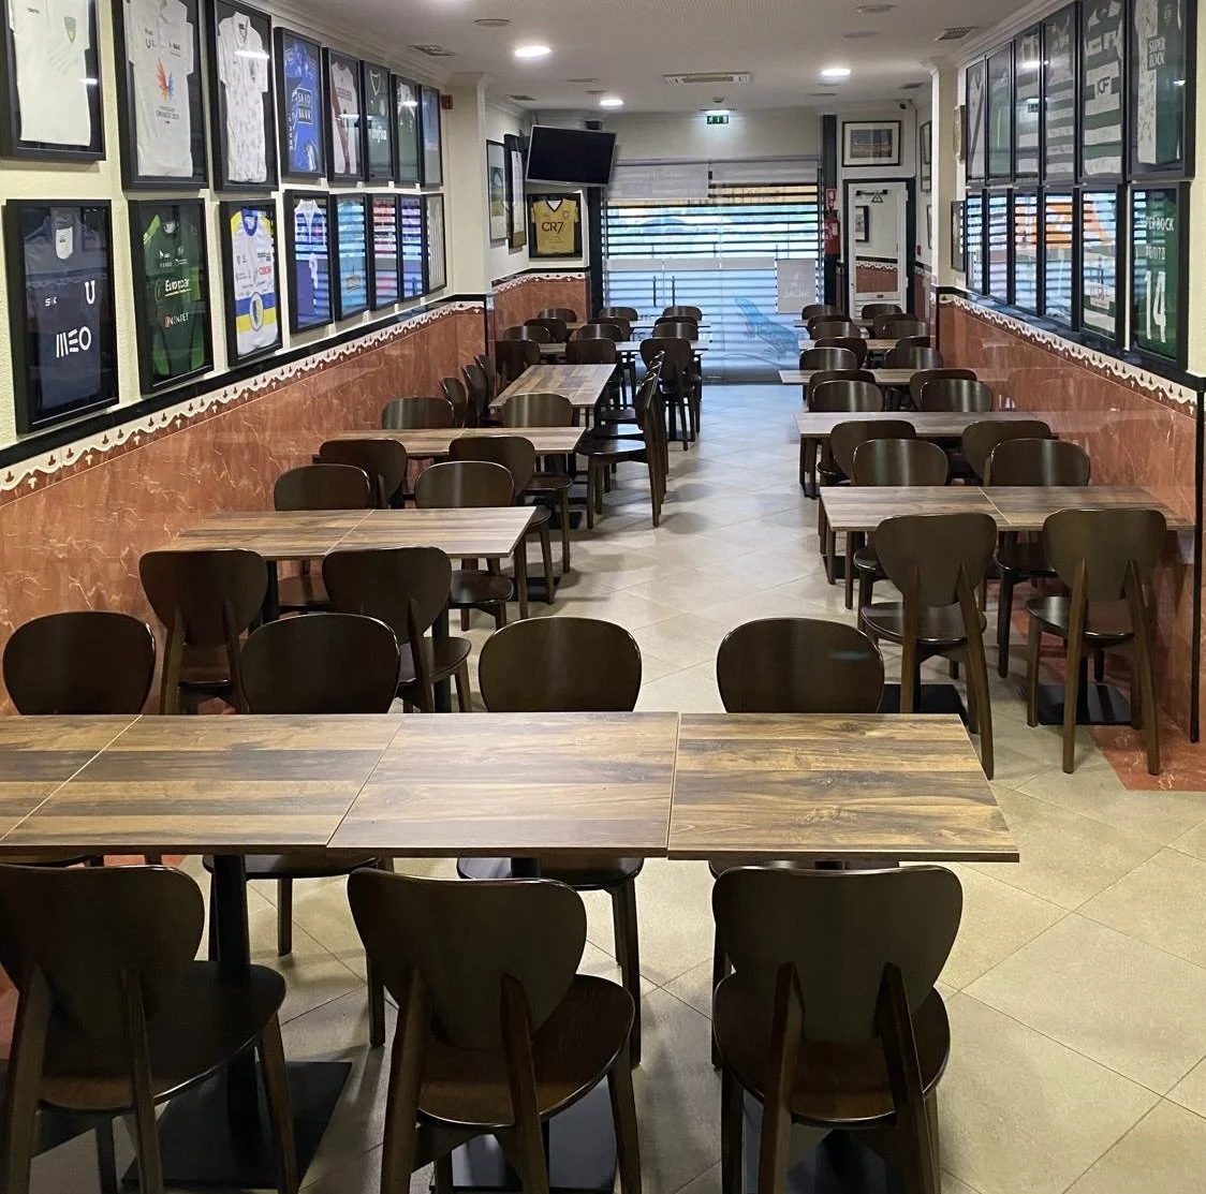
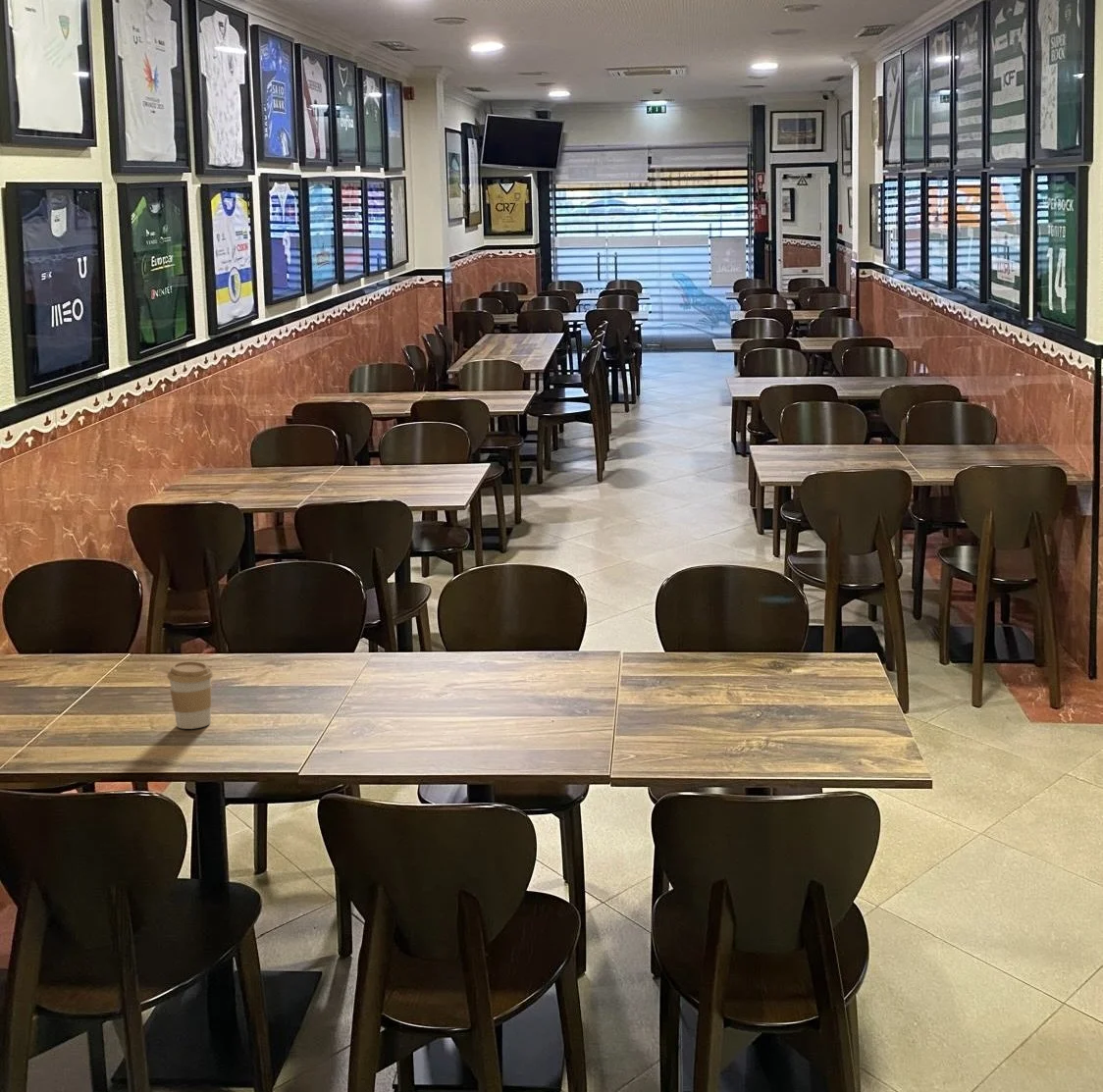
+ coffee cup (191, 694)
